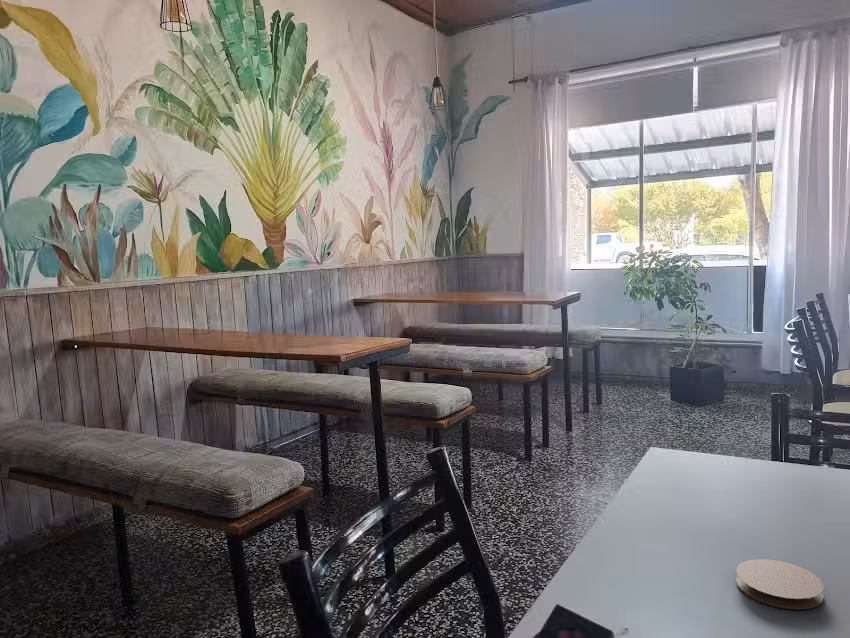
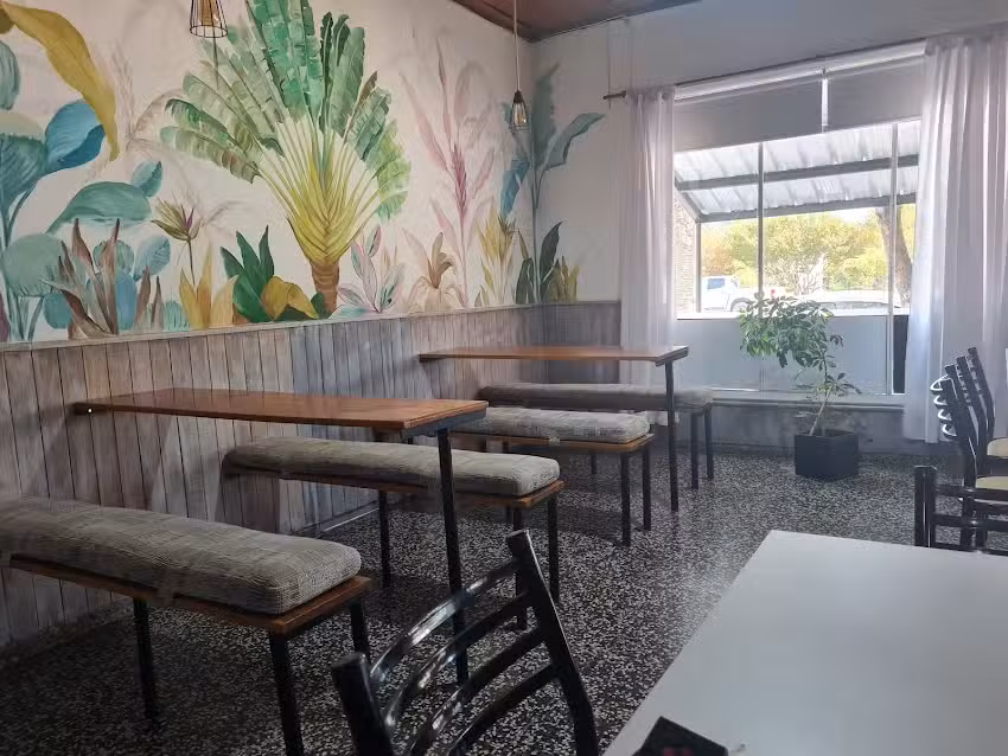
- coaster (778, 582)
